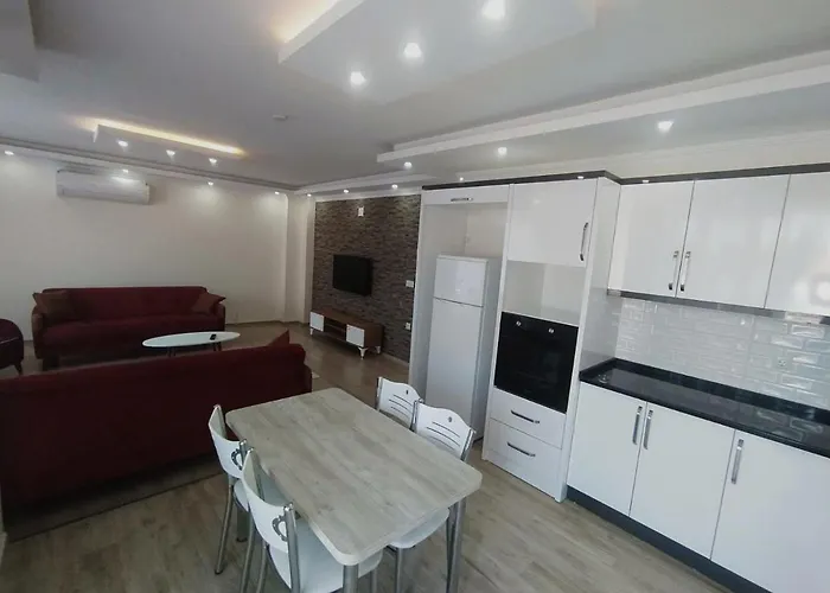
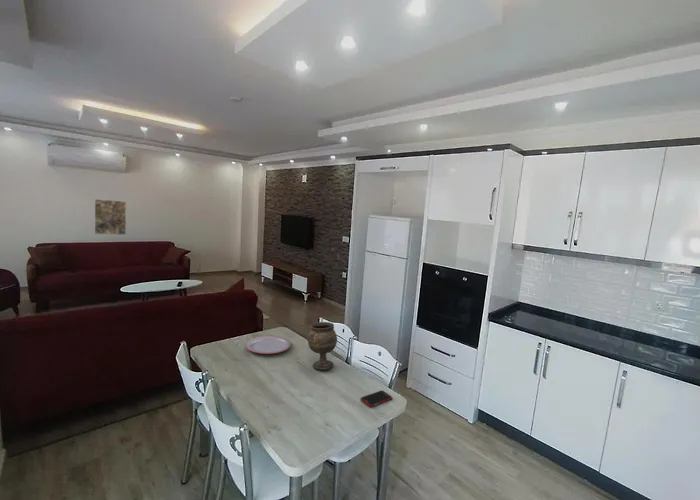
+ plate (268, 345)
+ goblet (322, 345)
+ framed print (110, 217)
+ cell phone (376, 398)
